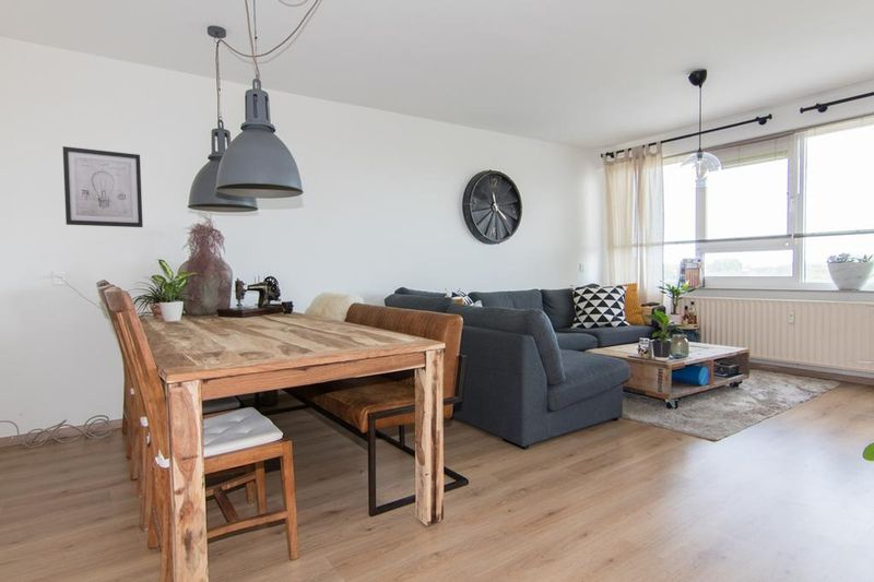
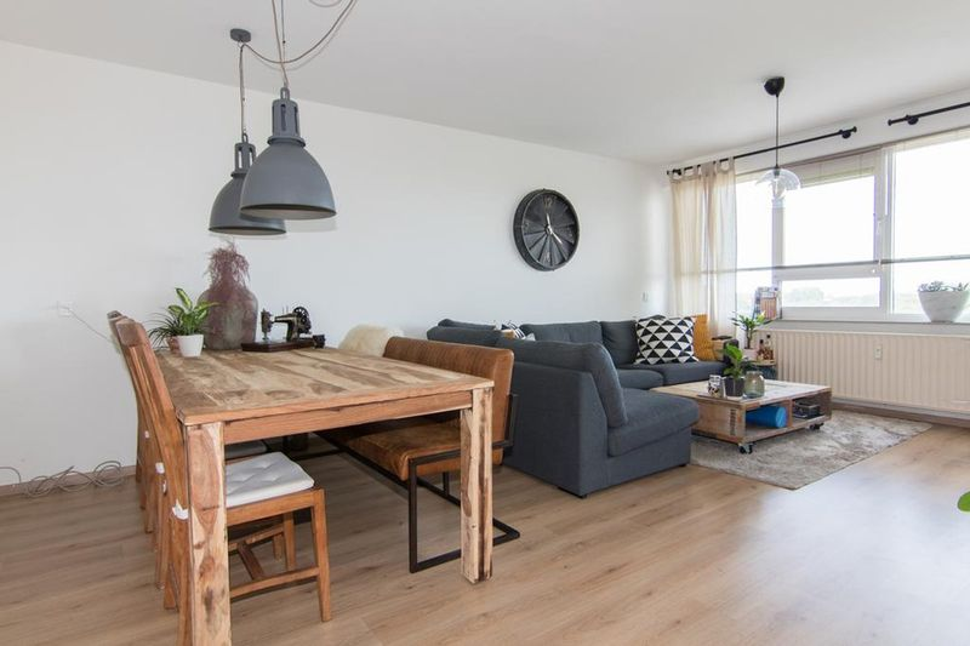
- wall art (104, 188)
